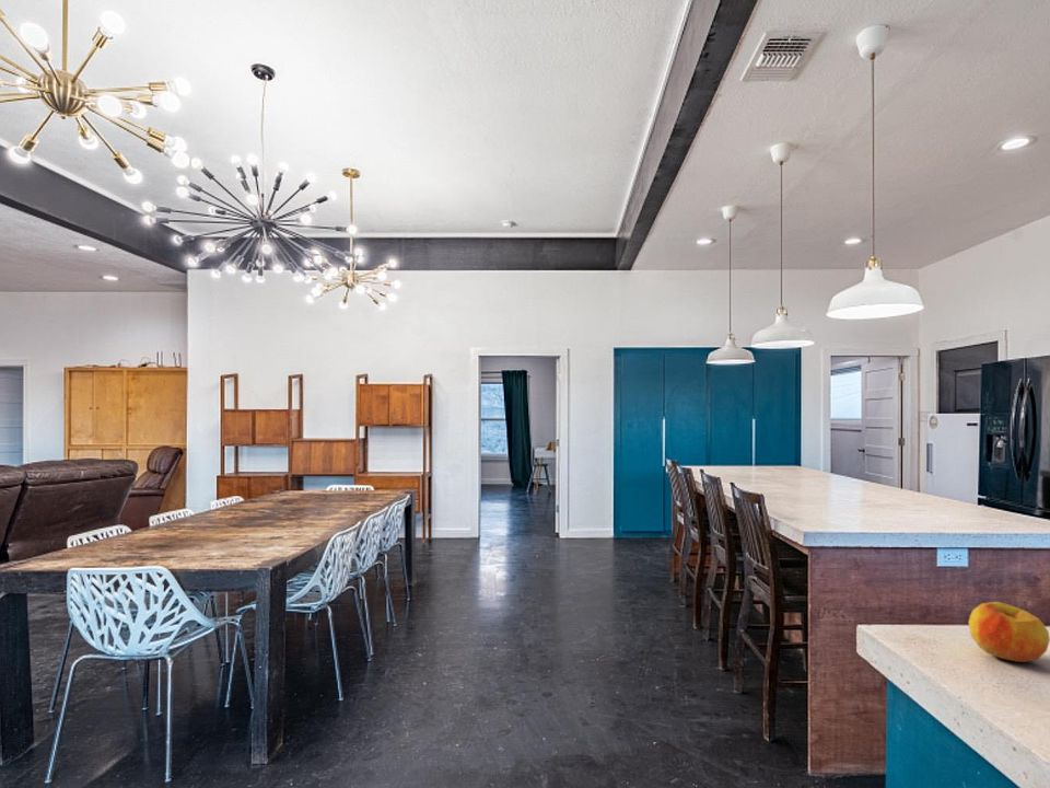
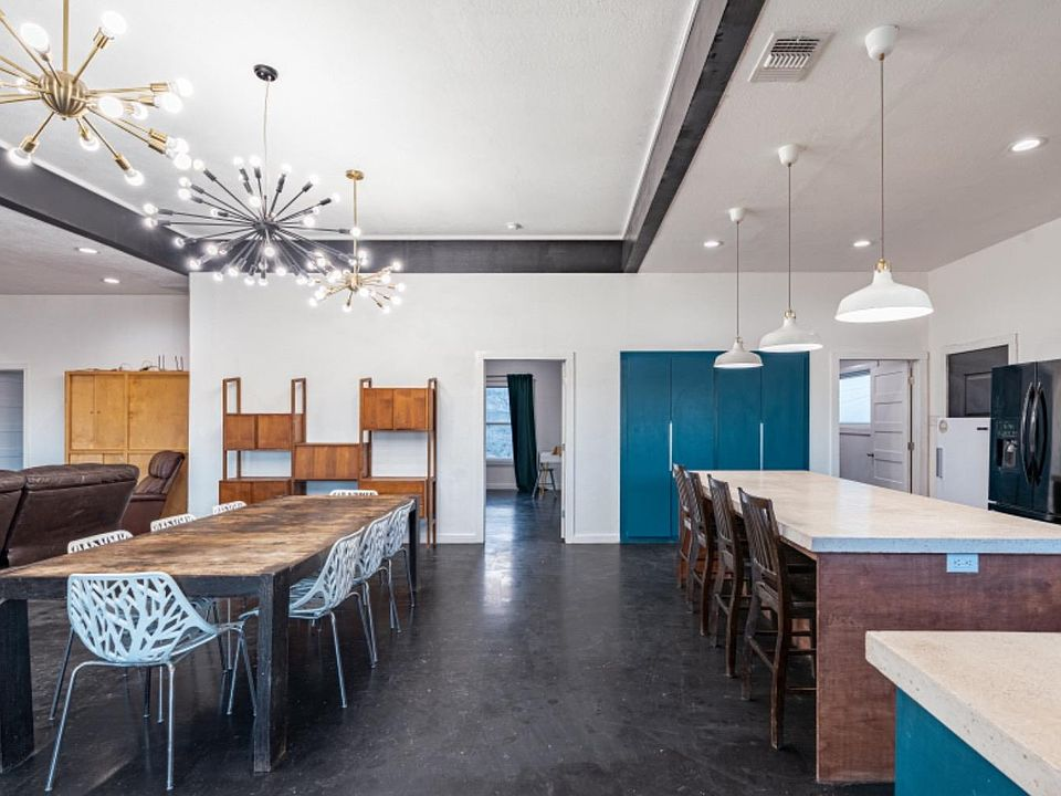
- apple (1007, 631)
